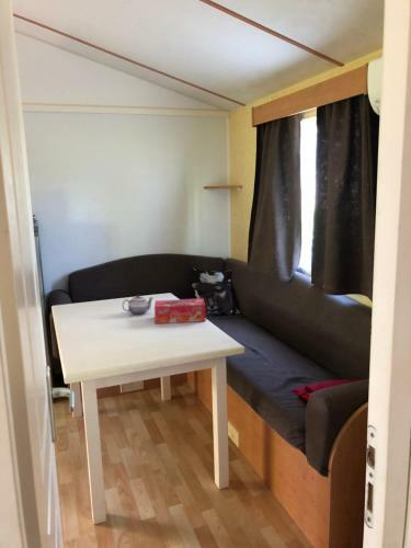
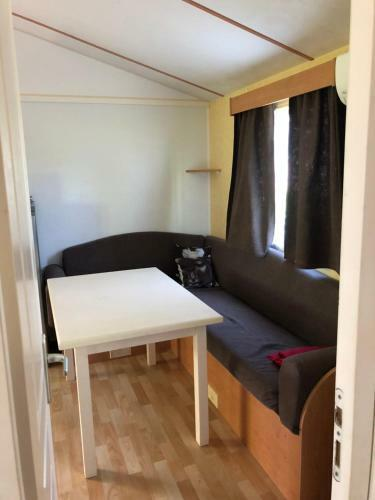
- tissue box (180, 310)
- teapot (138, 304)
